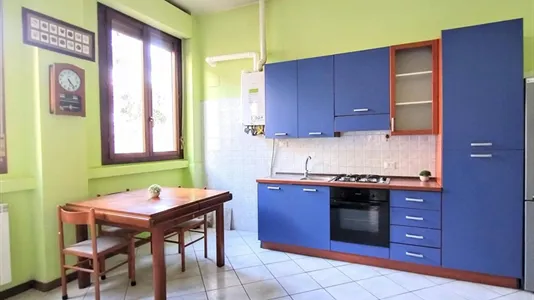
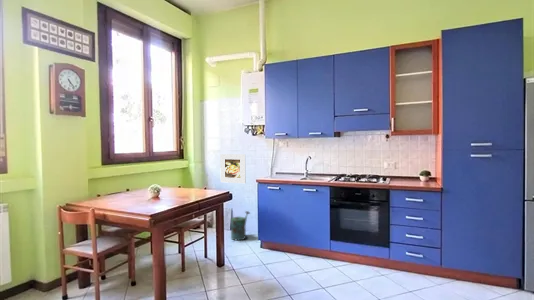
+ watering can (240, 225)
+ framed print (232, 168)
